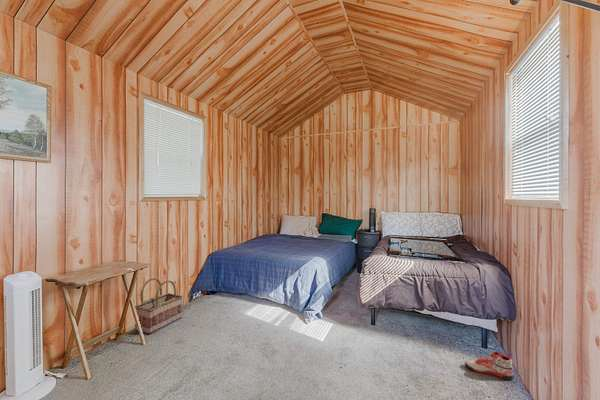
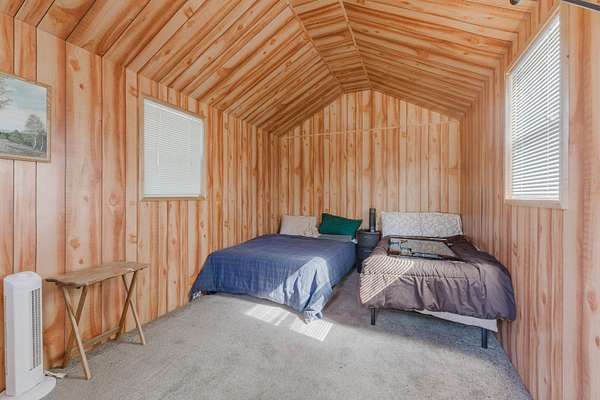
- basket (159, 301)
- sneaker (488, 361)
